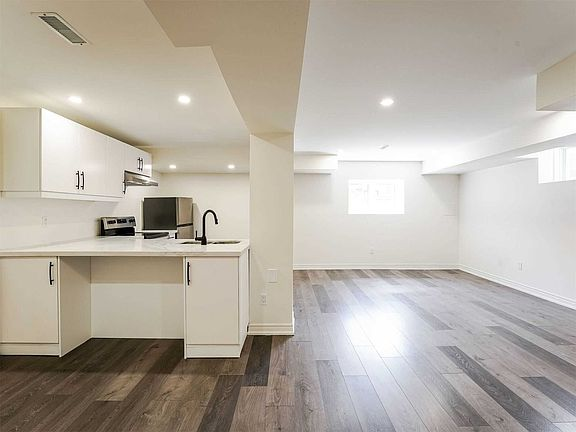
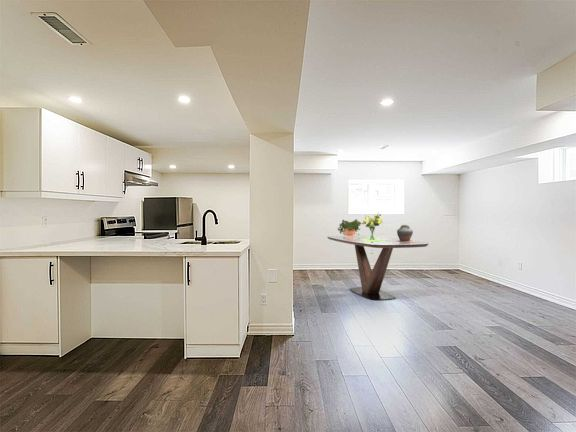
+ ceramic pot (405, 233)
+ dining table (370, 267)
+ bouquet (370, 226)
+ potted plant (349, 227)
